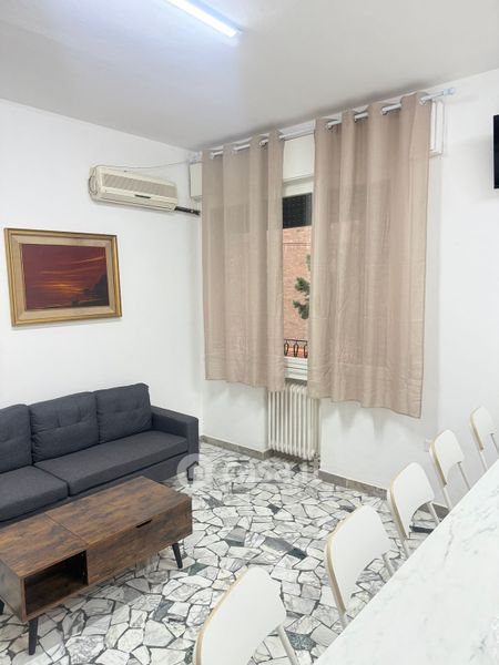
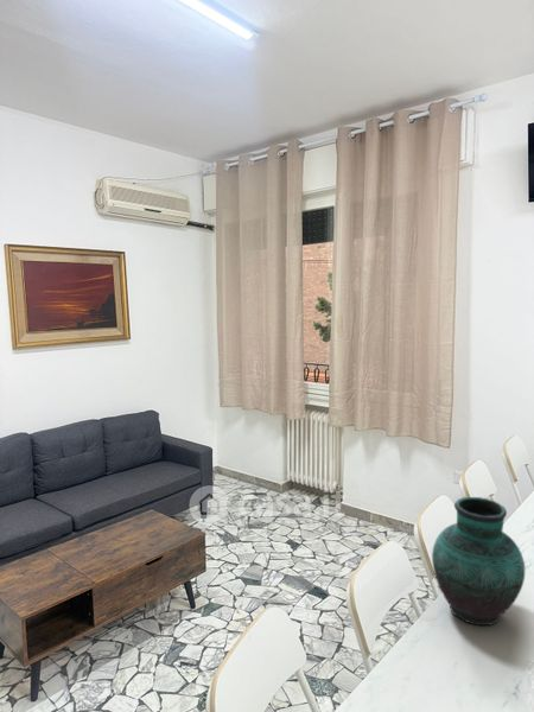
+ vase (477, 559)
